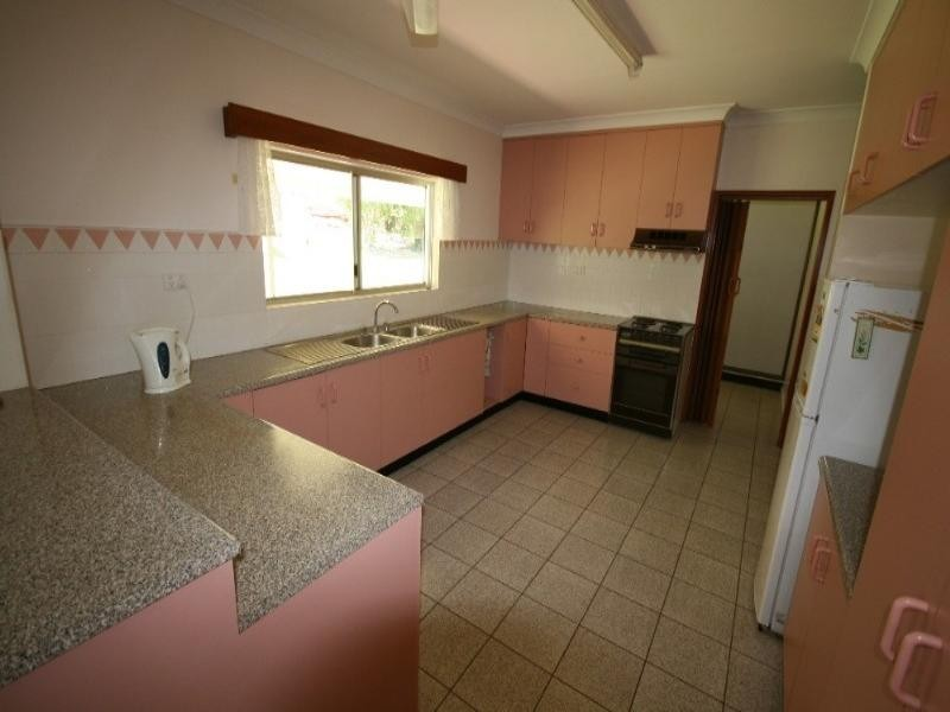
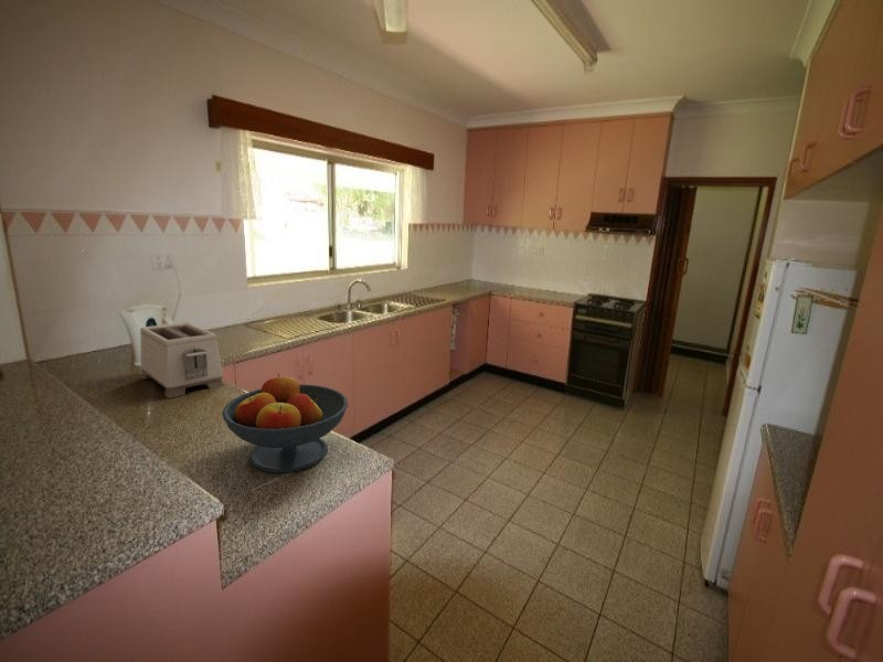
+ fruit bowl (288, 420)
+ toaster (181, 356)
